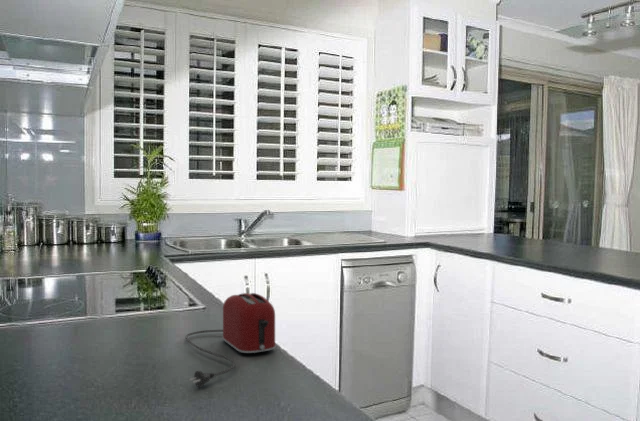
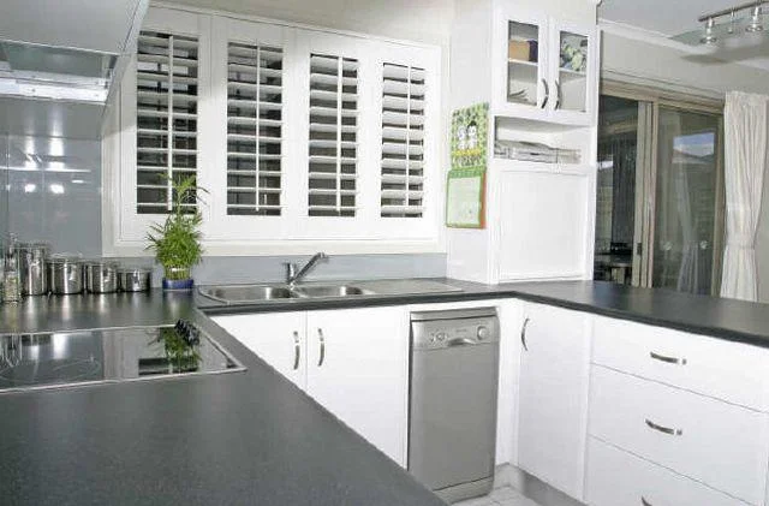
- toaster (223, 327)
